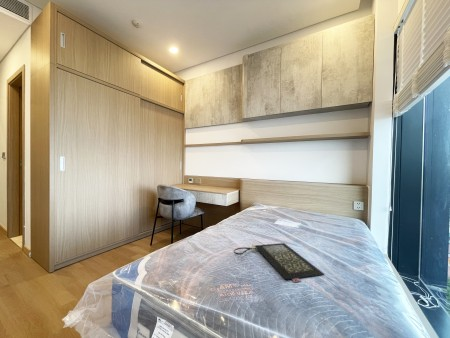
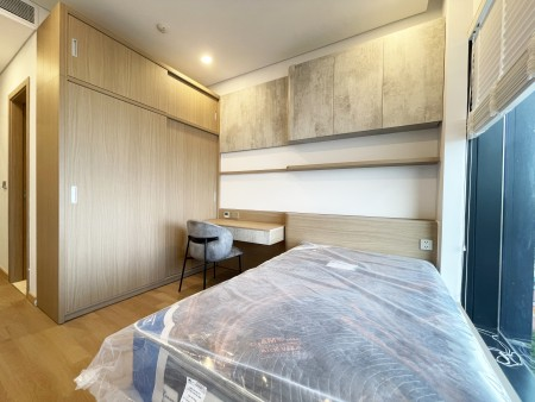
- clutch bag (281, 256)
